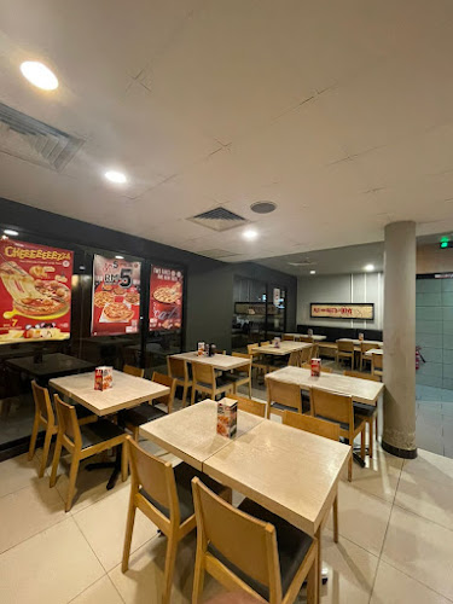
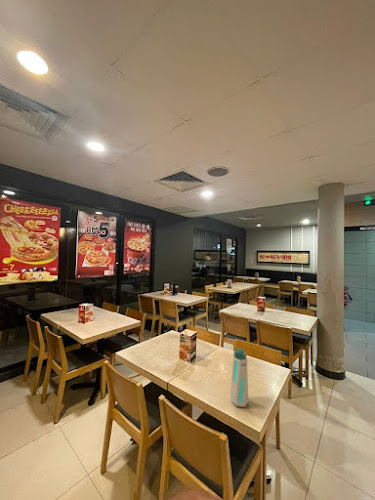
+ water bottle (239, 375)
